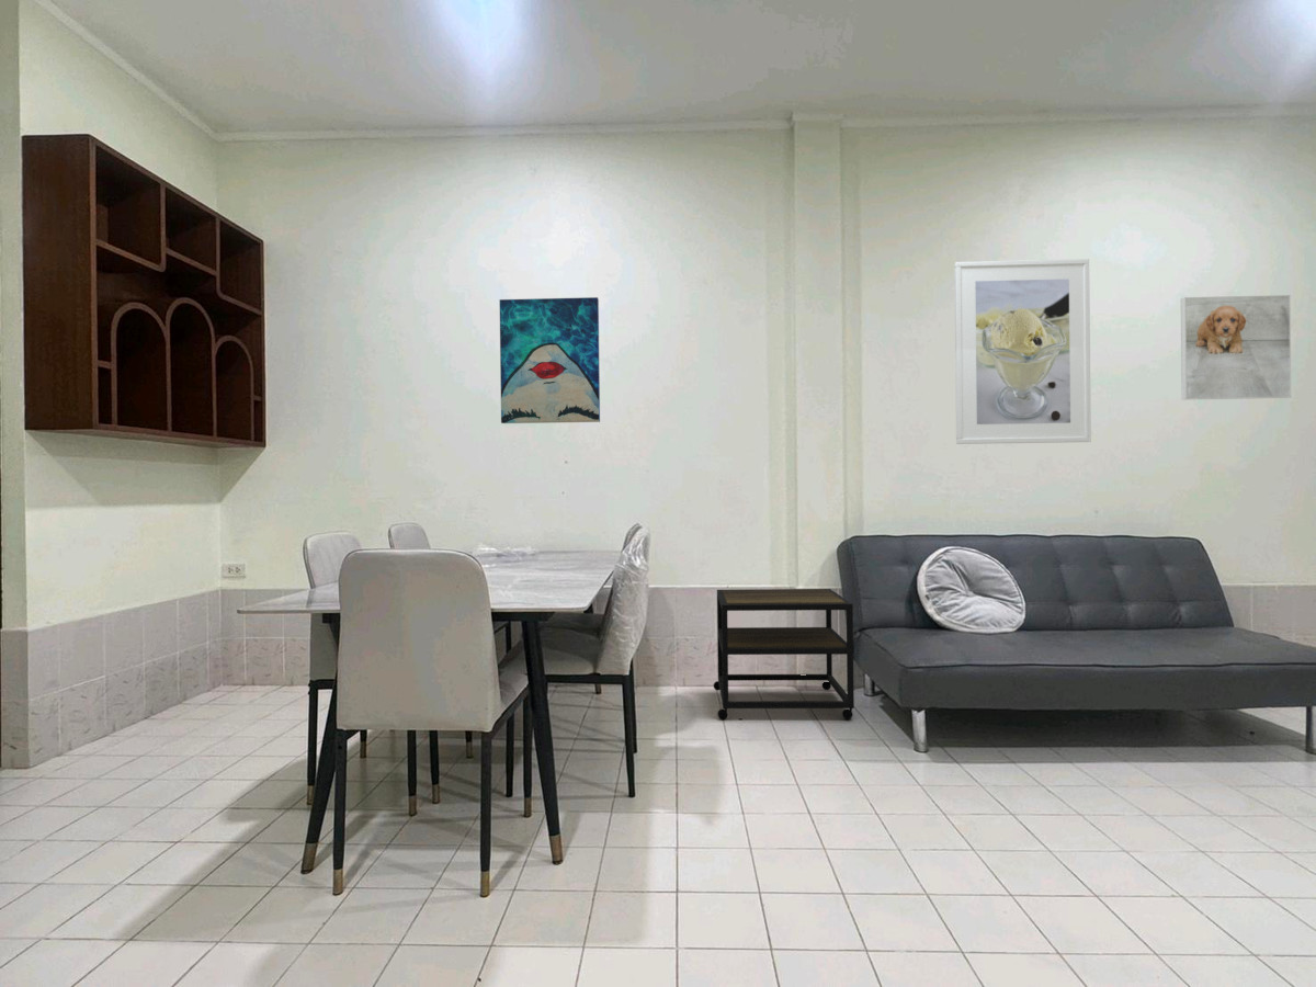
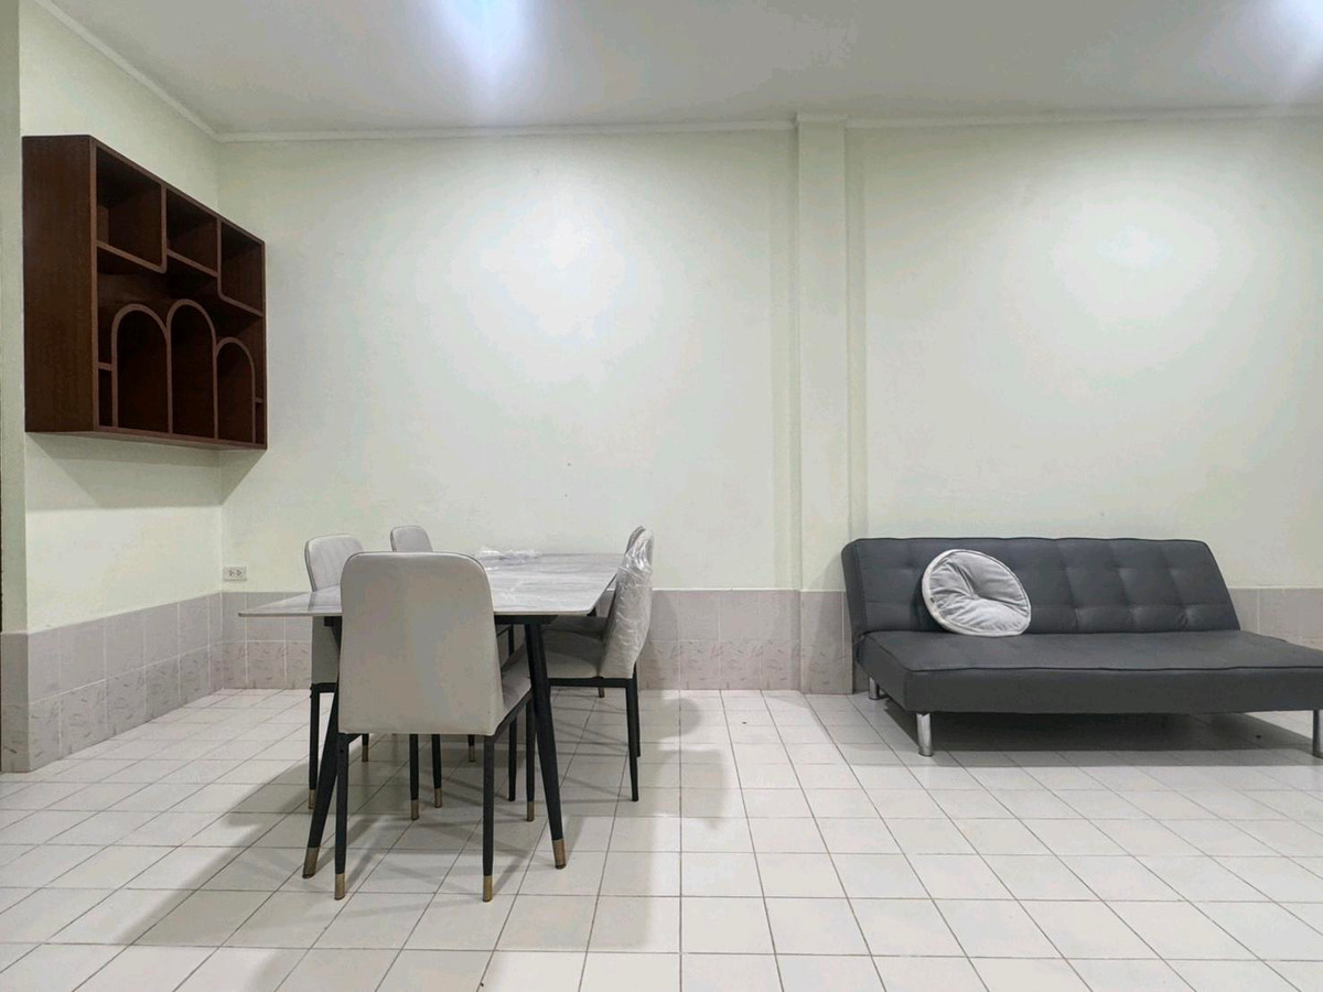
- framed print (1022, 352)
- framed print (1235, 348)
- wall art (549, 361)
- side table (778, 649)
